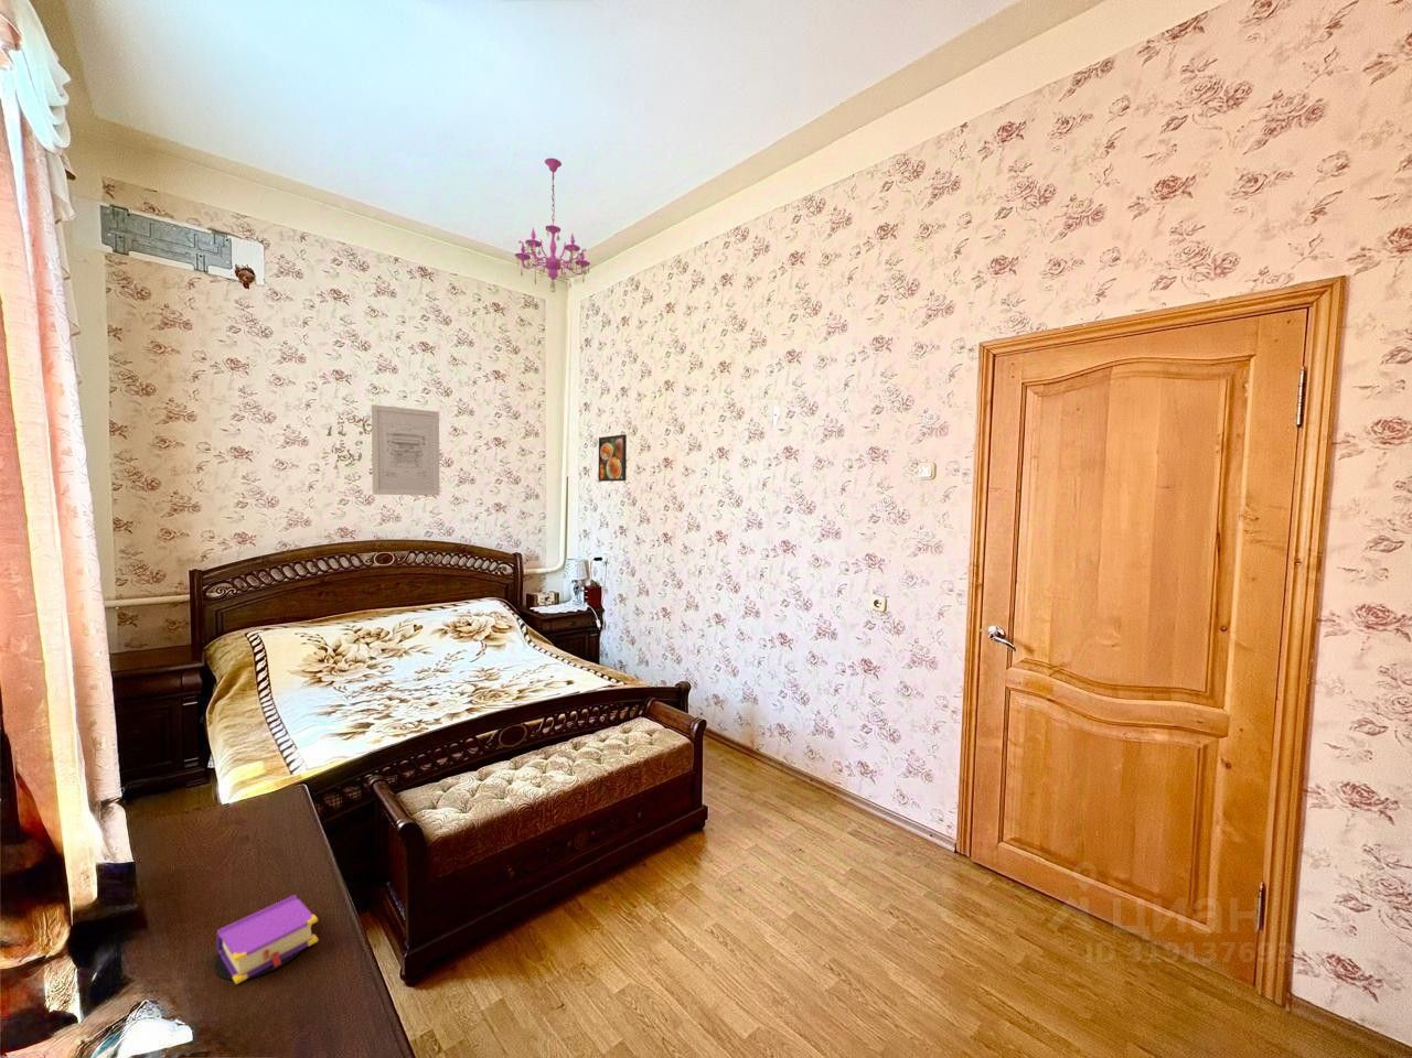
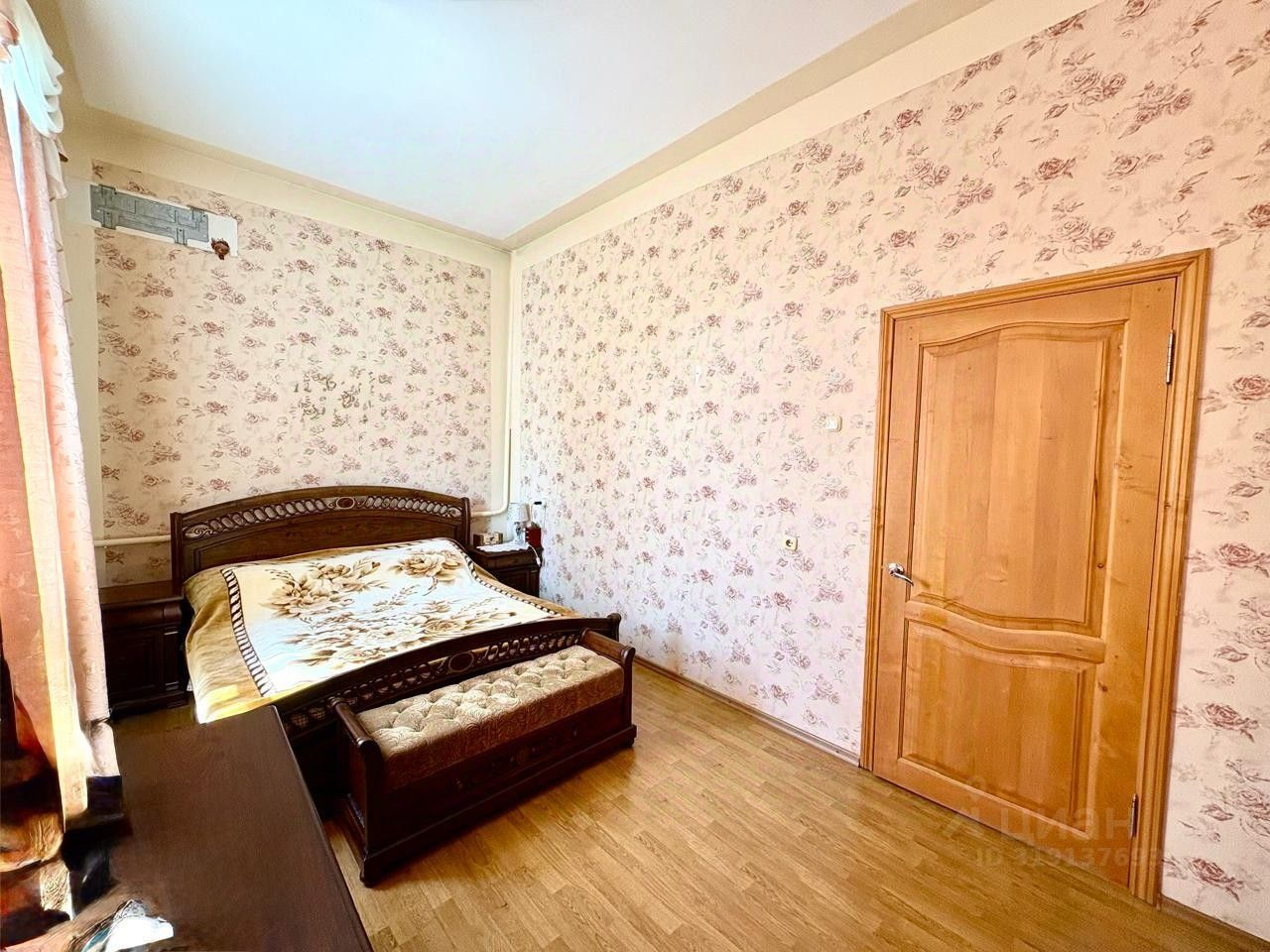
- book (268, 936)
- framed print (611, 459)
- wall art (406, 452)
- chandelier (553, 228)
